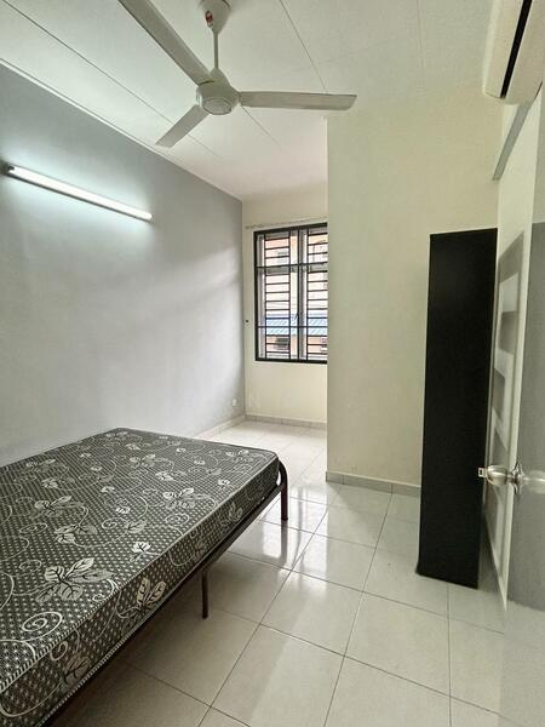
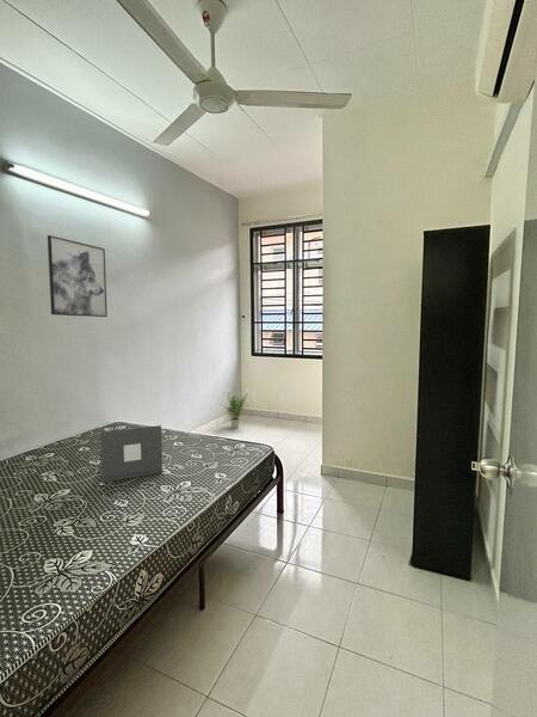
+ potted plant (235, 410)
+ laptop (130, 446)
+ wall art (79, 278)
